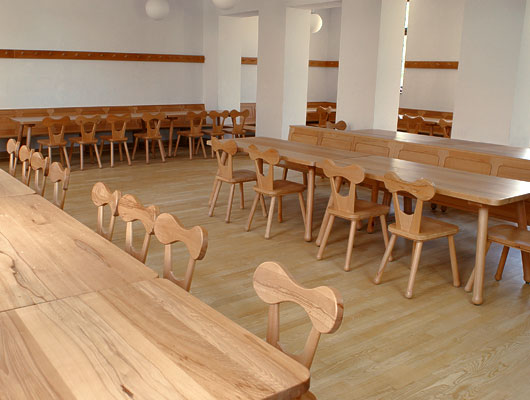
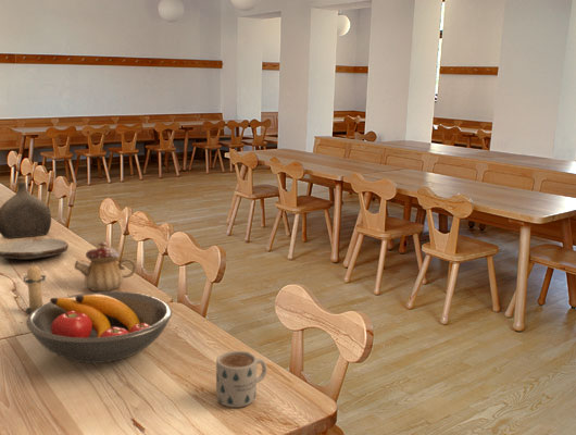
+ fruit bowl (101, 326)
+ water jug (23, 206)
+ teapot (105, 264)
+ mug (242, 376)
+ candle (35, 286)
+ plate (30, 248)
